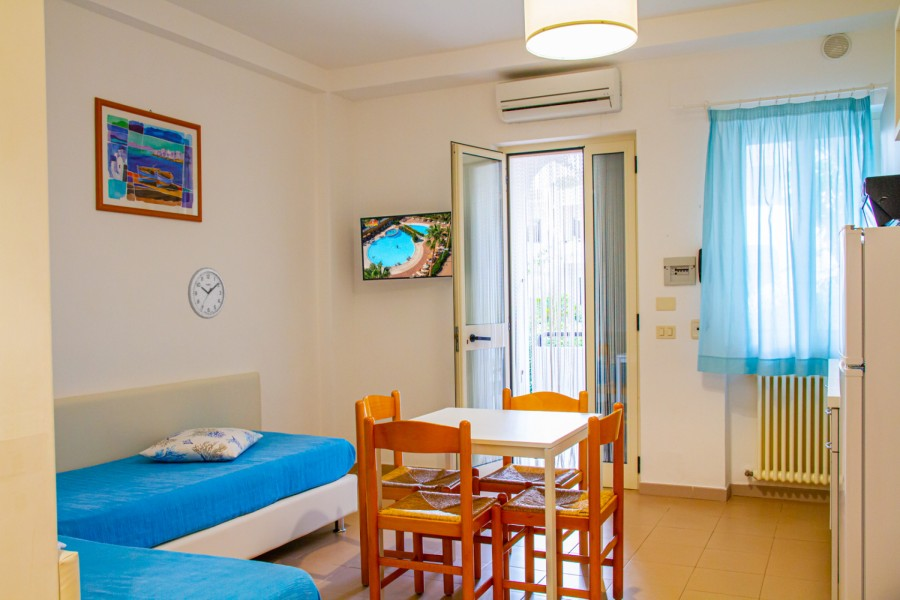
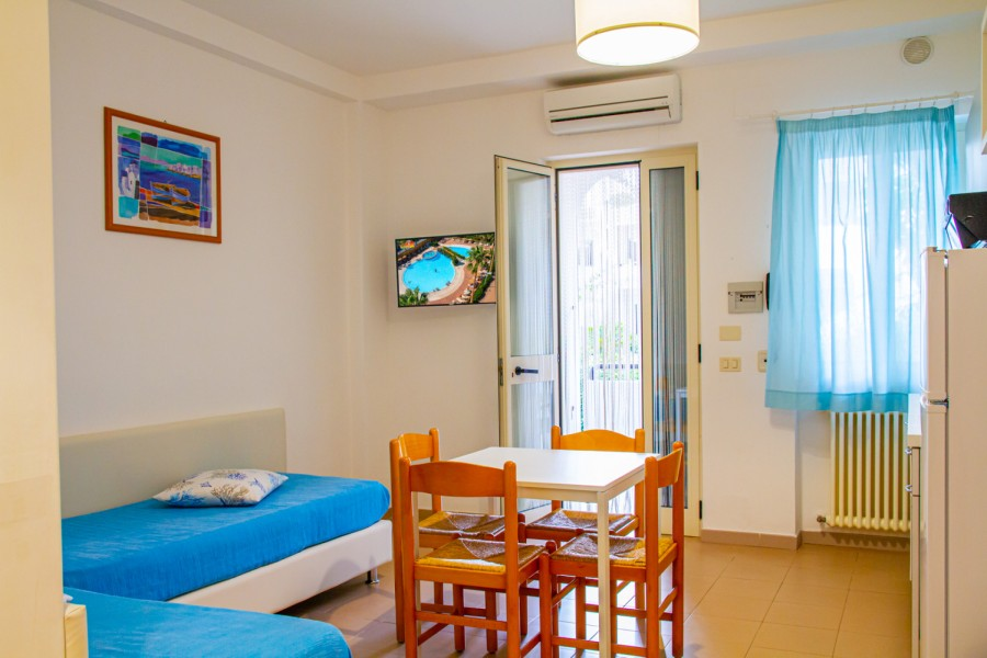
- wall clock (208, 293)
